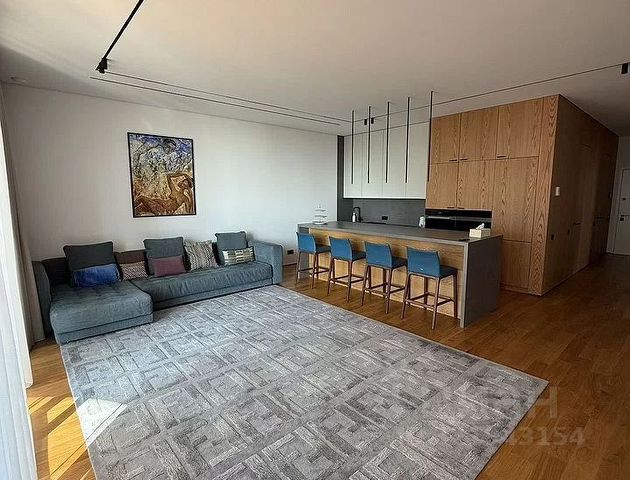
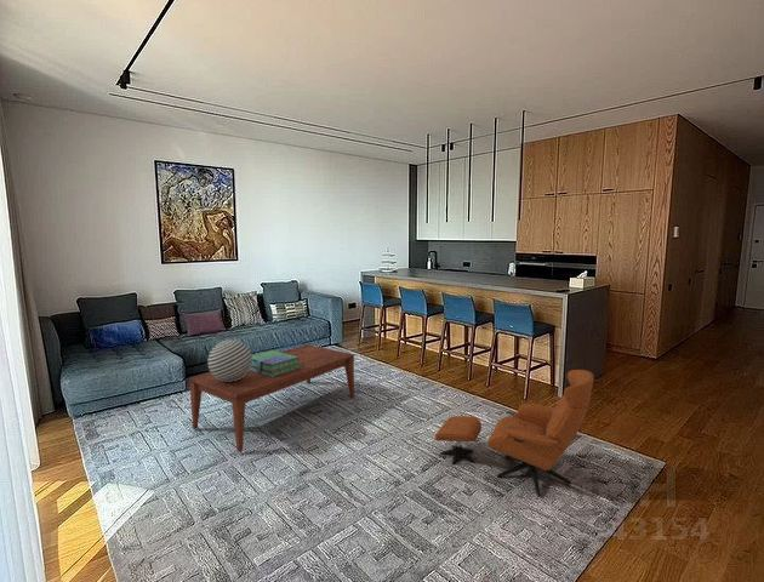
+ stack of books (273, 361)
+ decorative ball (229, 360)
+ coffee table (279, 388)
+ armchair (509, 417)
